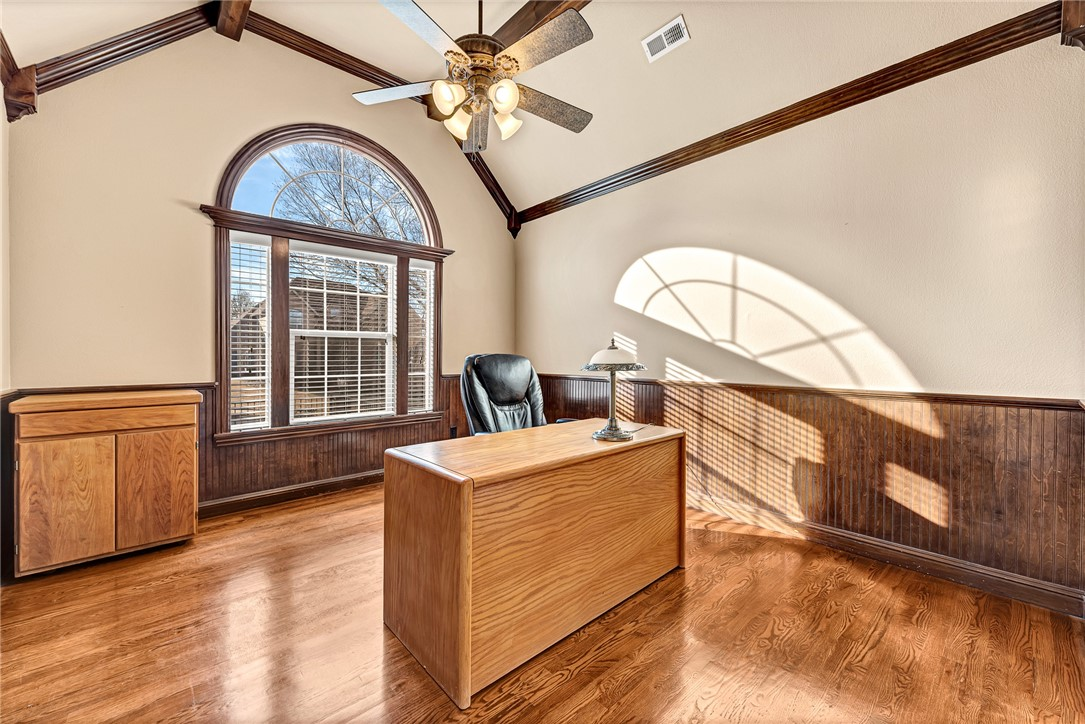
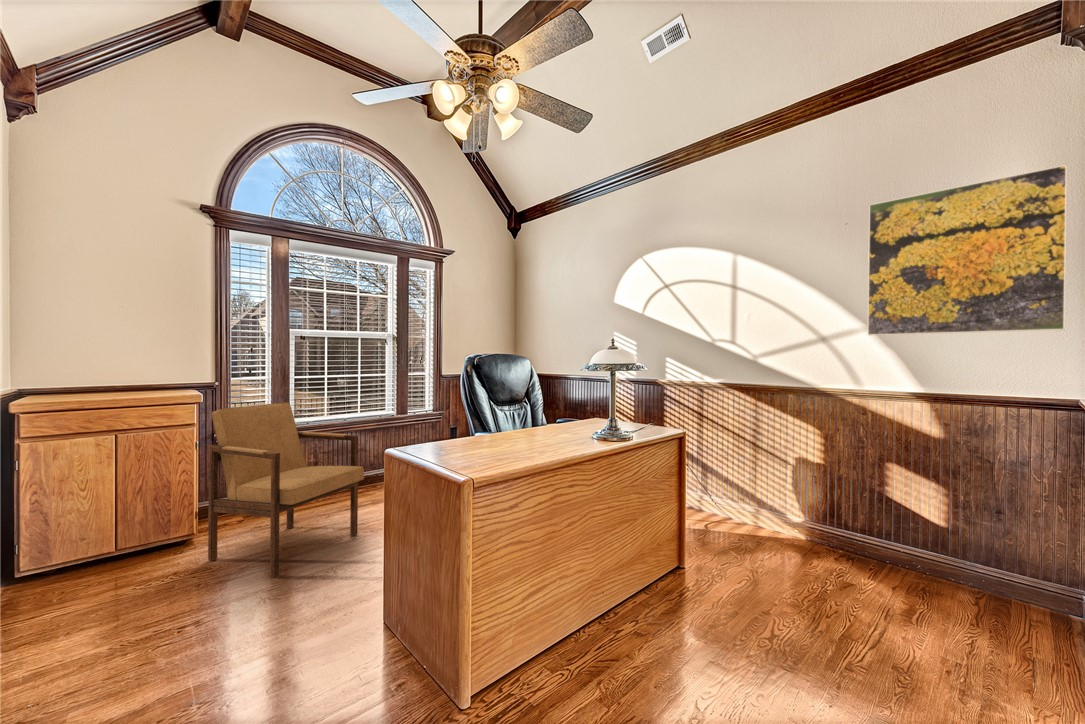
+ armchair (289, 477)
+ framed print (955, 260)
